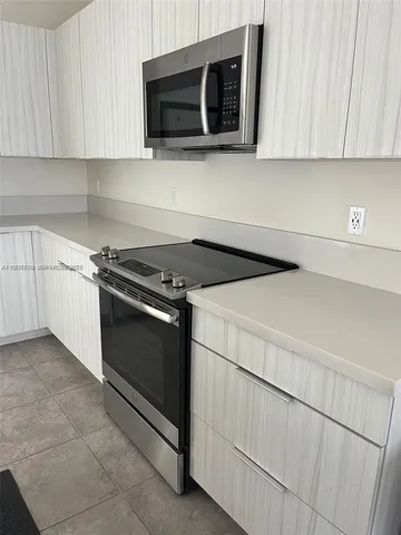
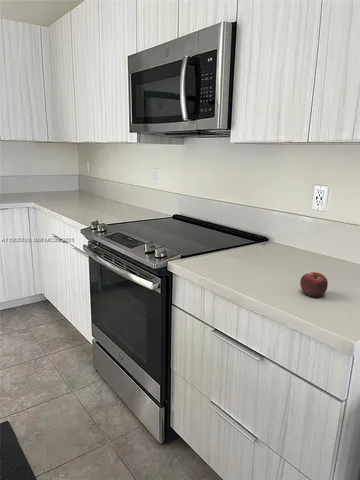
+ apple (313, 284)
